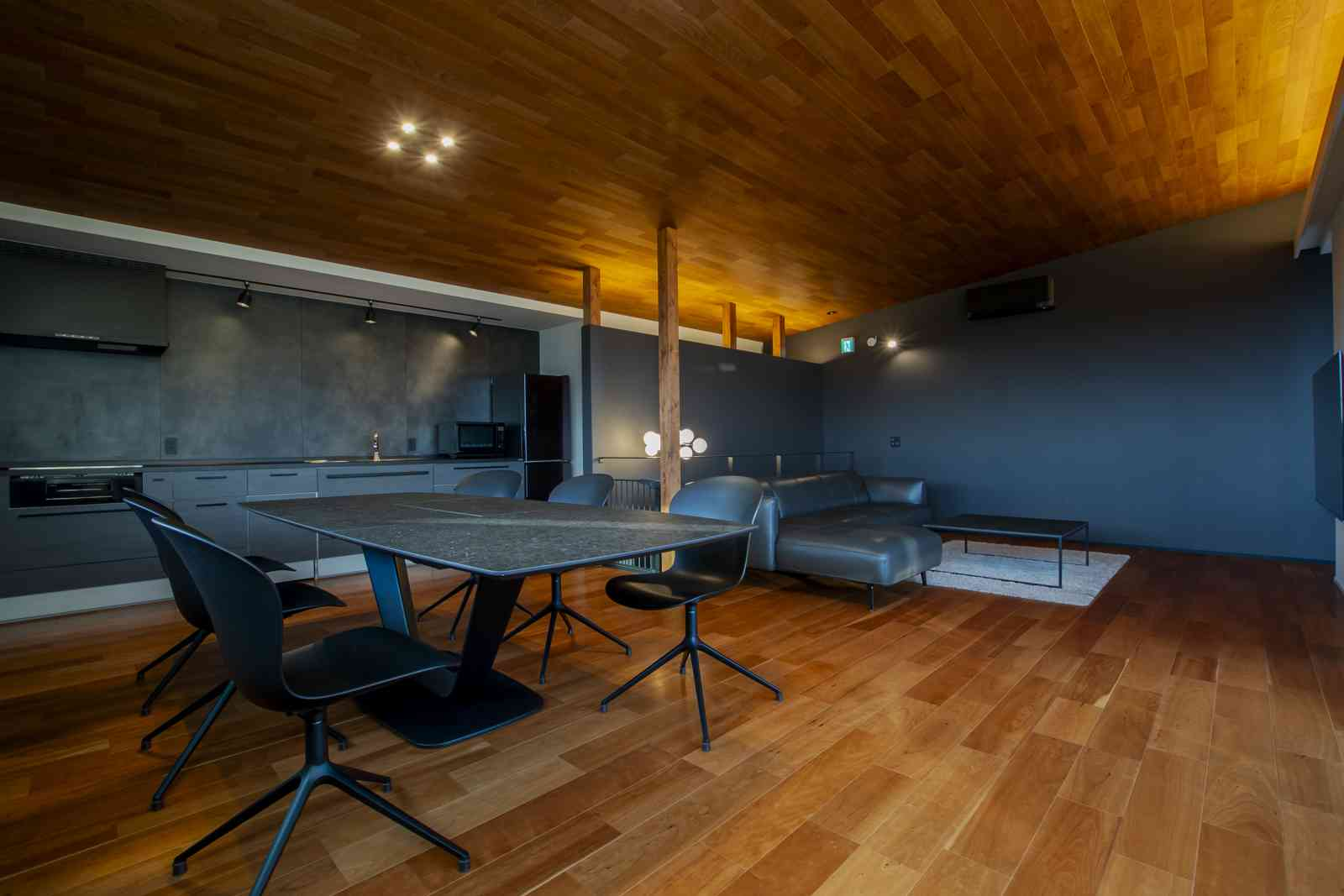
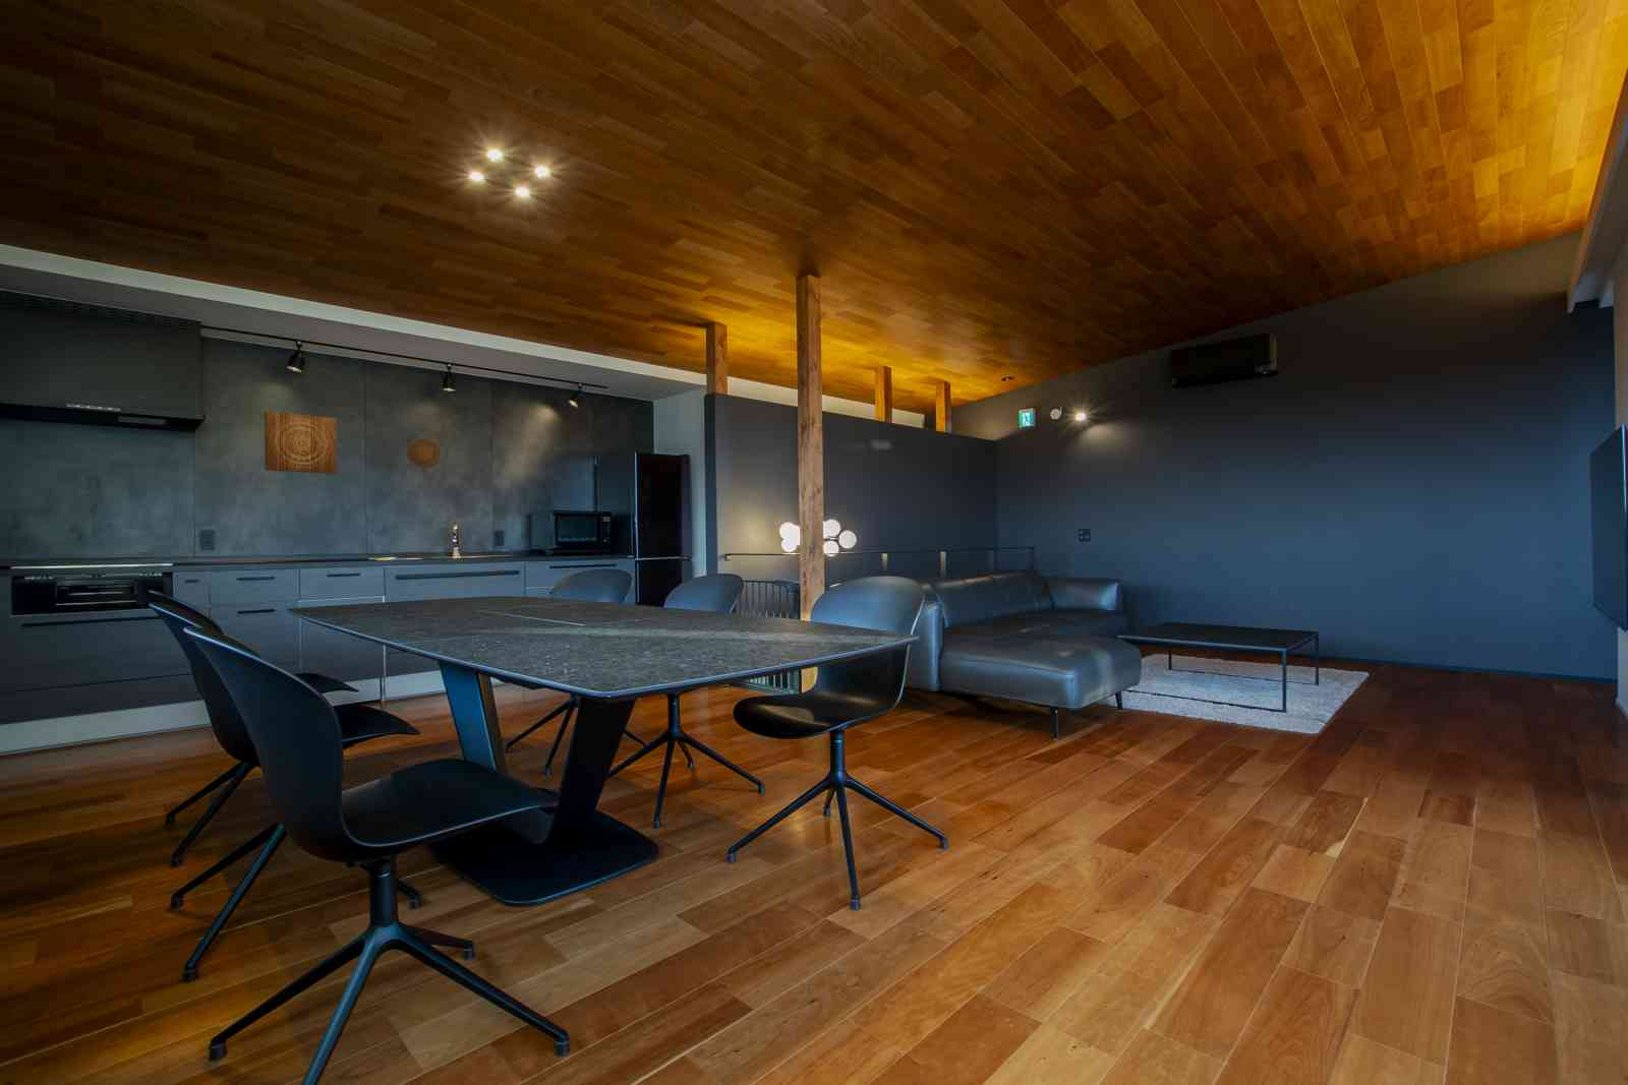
+ wall art (302, 443)
+ decorative plate (424, 453)
